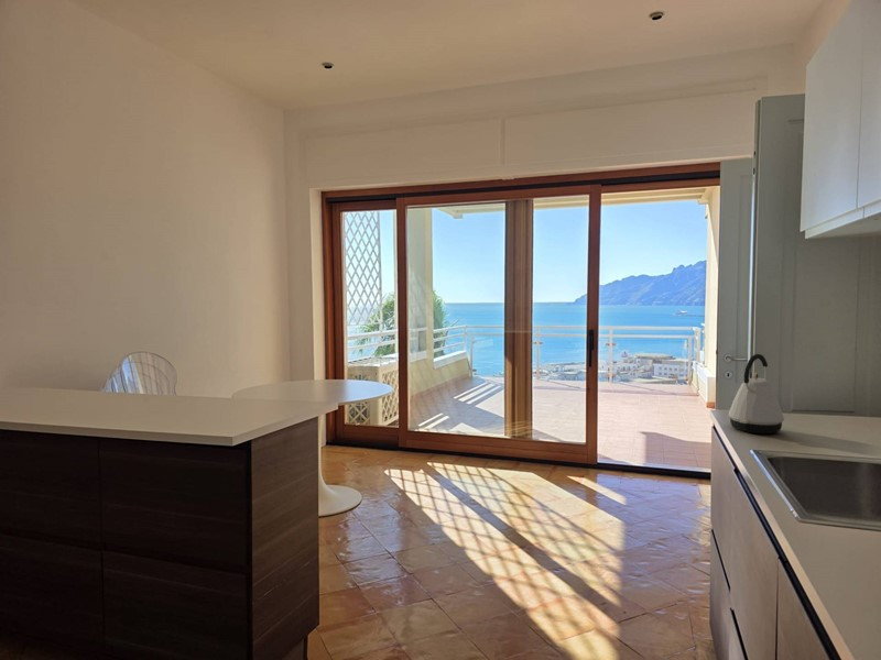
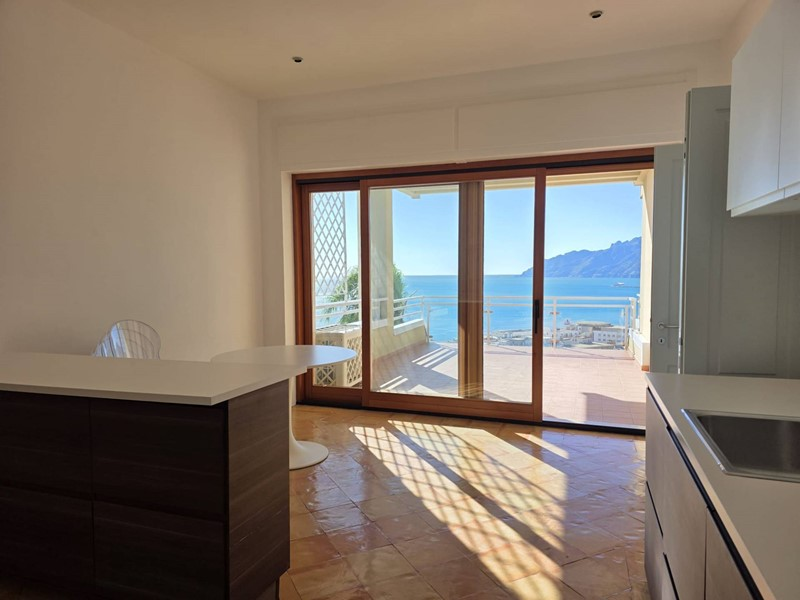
- kettle (757, 392)
